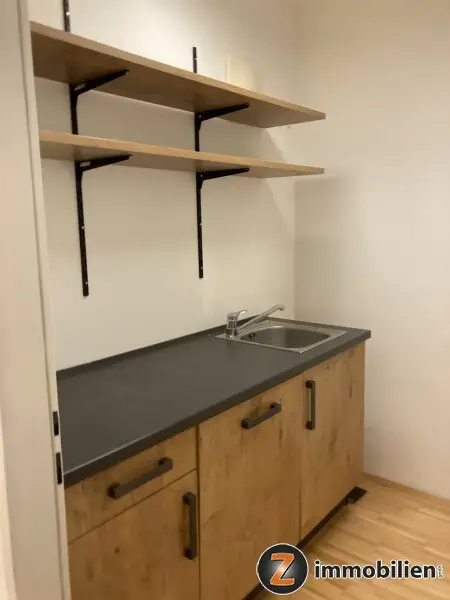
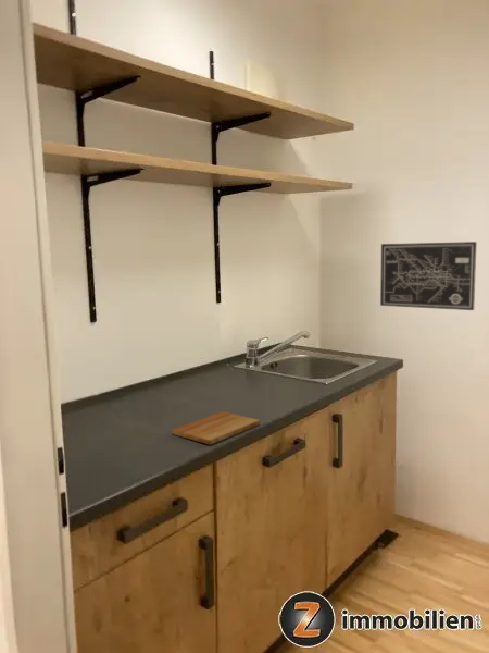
+ wall art (425, 275)
+ cutting board (216, 427)
